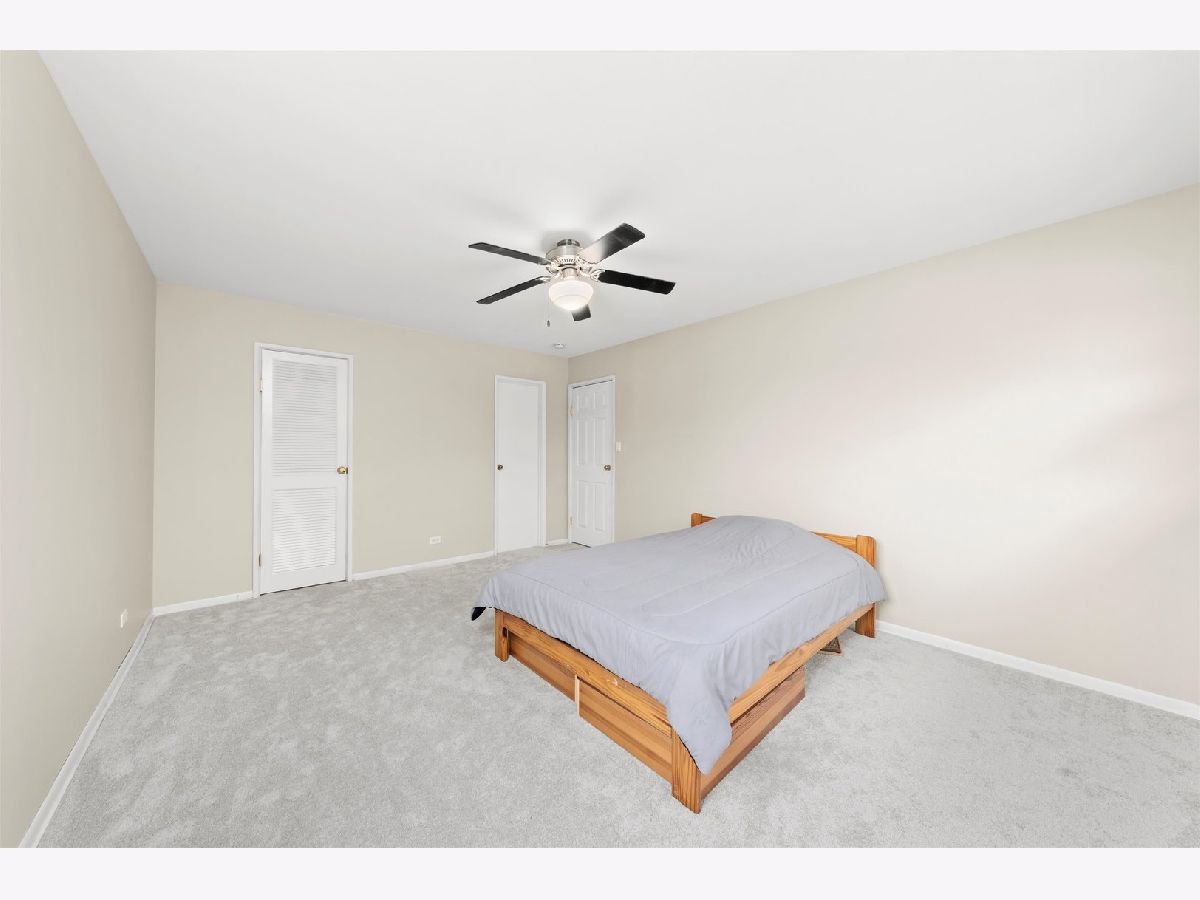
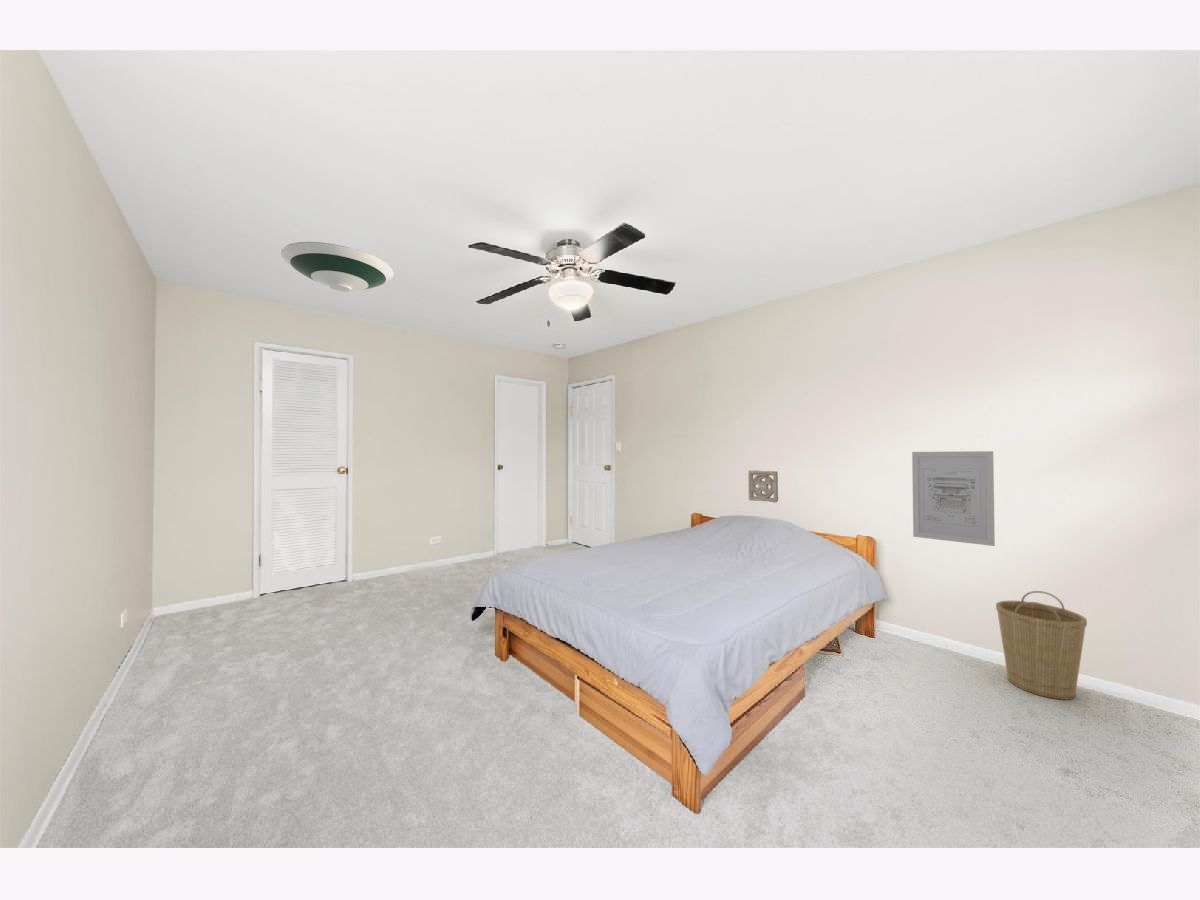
+ basket (1039, 641)
+ wall art (951, 496)
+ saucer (340, 277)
+ wall ornament (763, 486)
